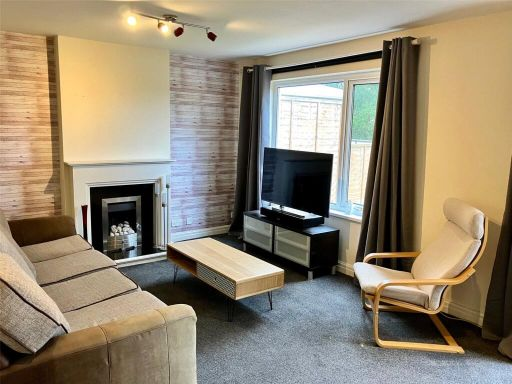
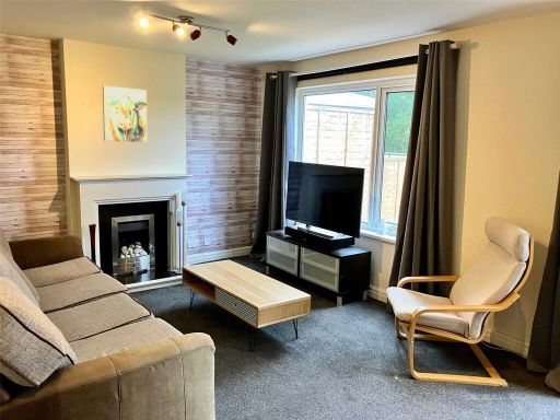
+ wall art (125, 115)
